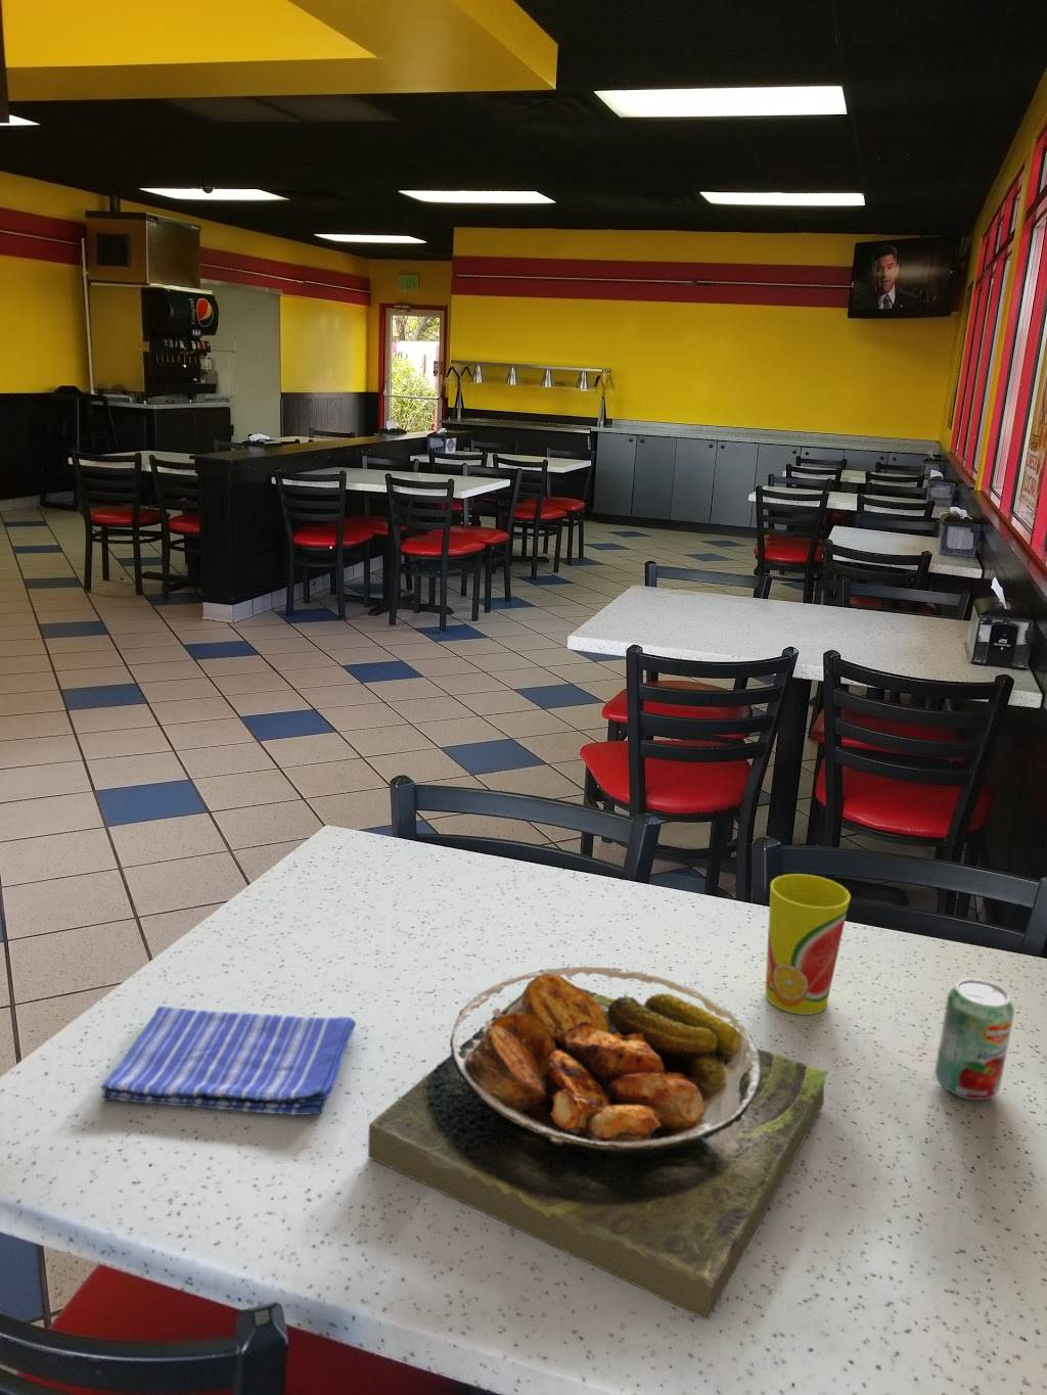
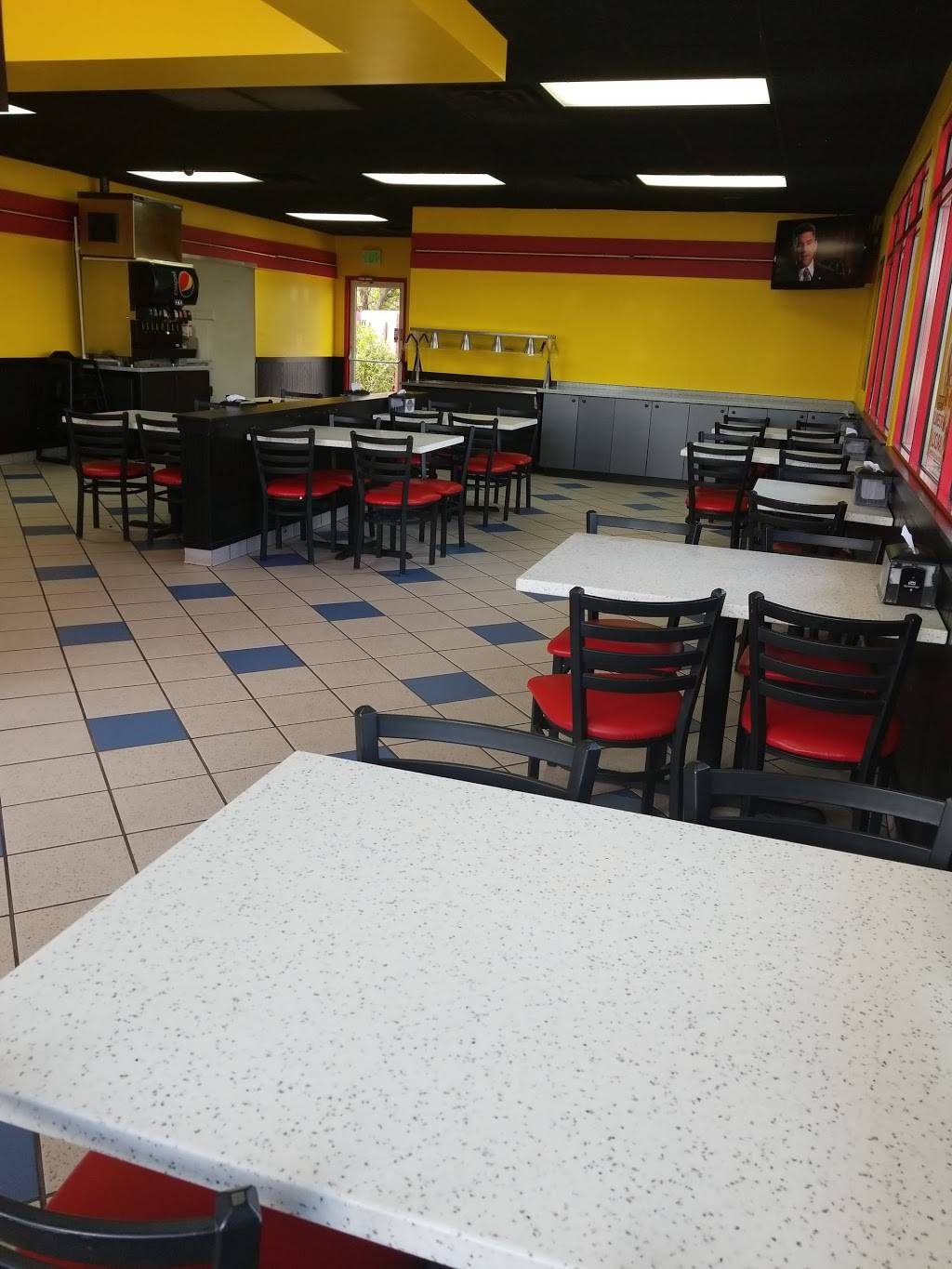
- food plate (613, 1072)
- cup (803, 944)
- dish towel (236, 1052)
- beverage can (973, 1039)
